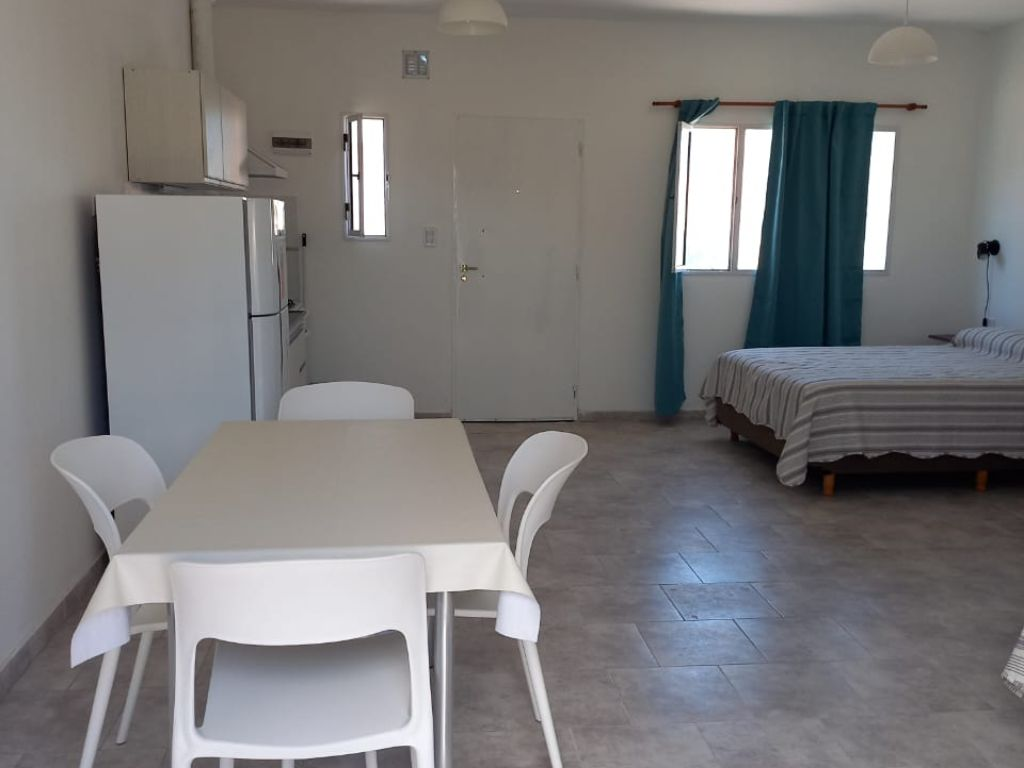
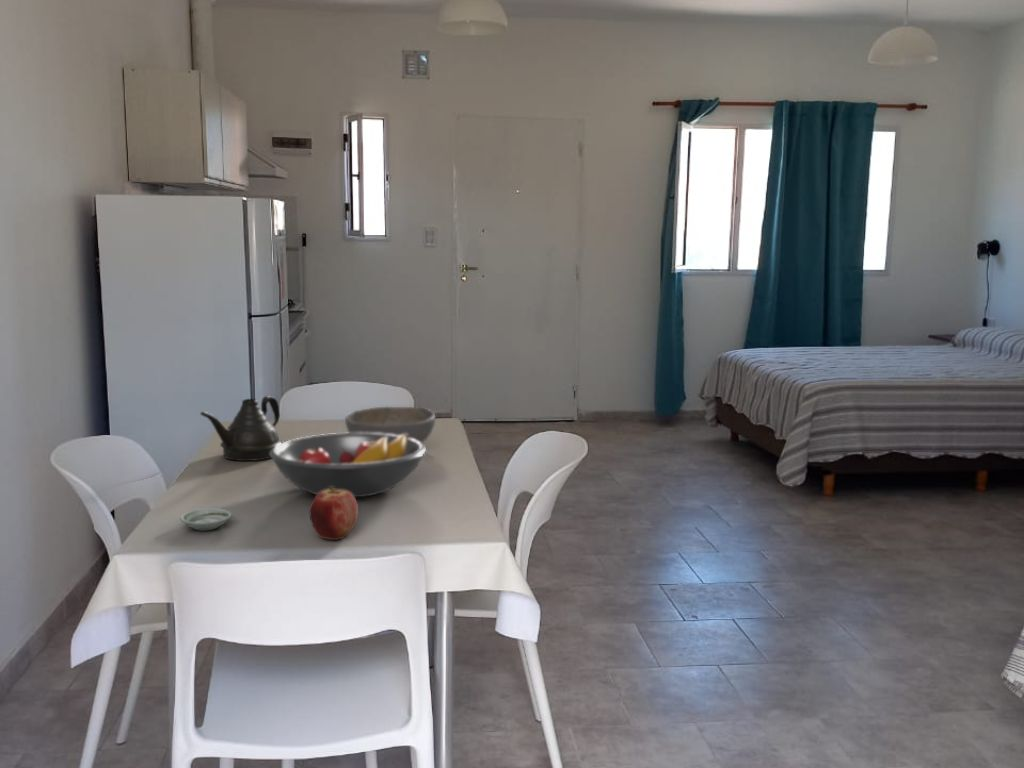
+ saucer (206, 520)
+ fruit bowl (349, 463)
+ bowl (390, 431)
+ apple (334, 512)
+ teapot (240, 429)
